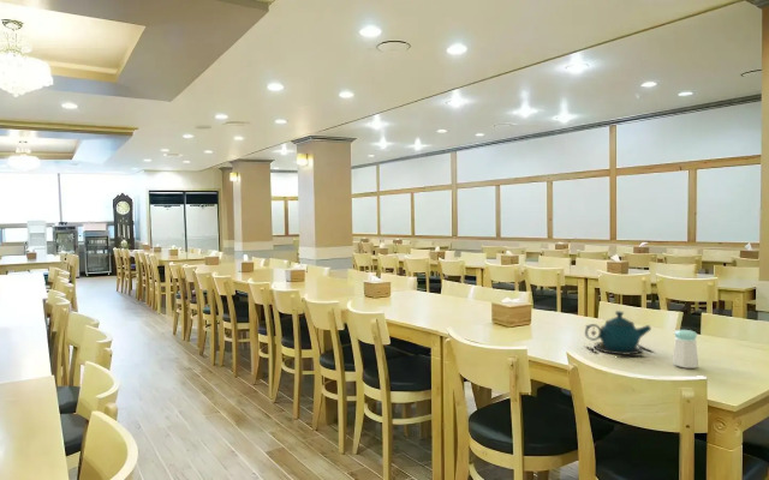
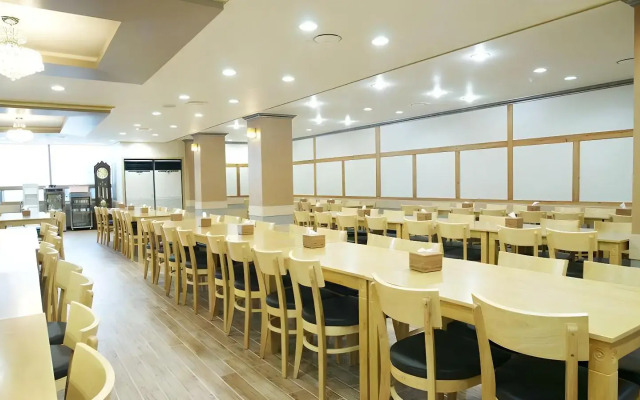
- teapot (616, 330)
- salt shaker (685, 348)
